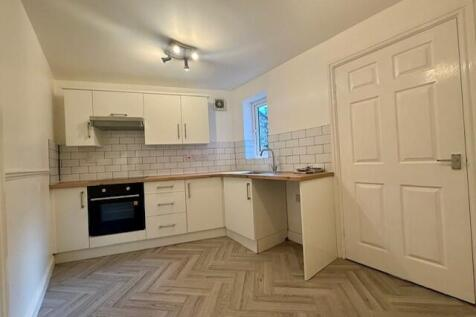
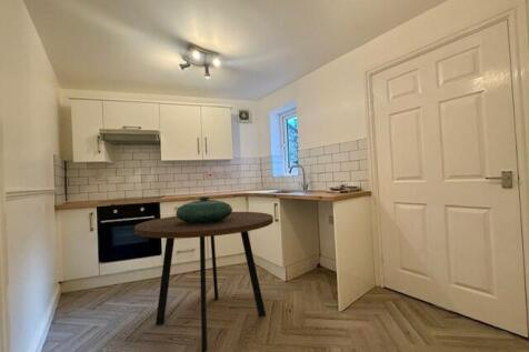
+ decorative bowl (204, 209)
+ dining table (212, 269)
